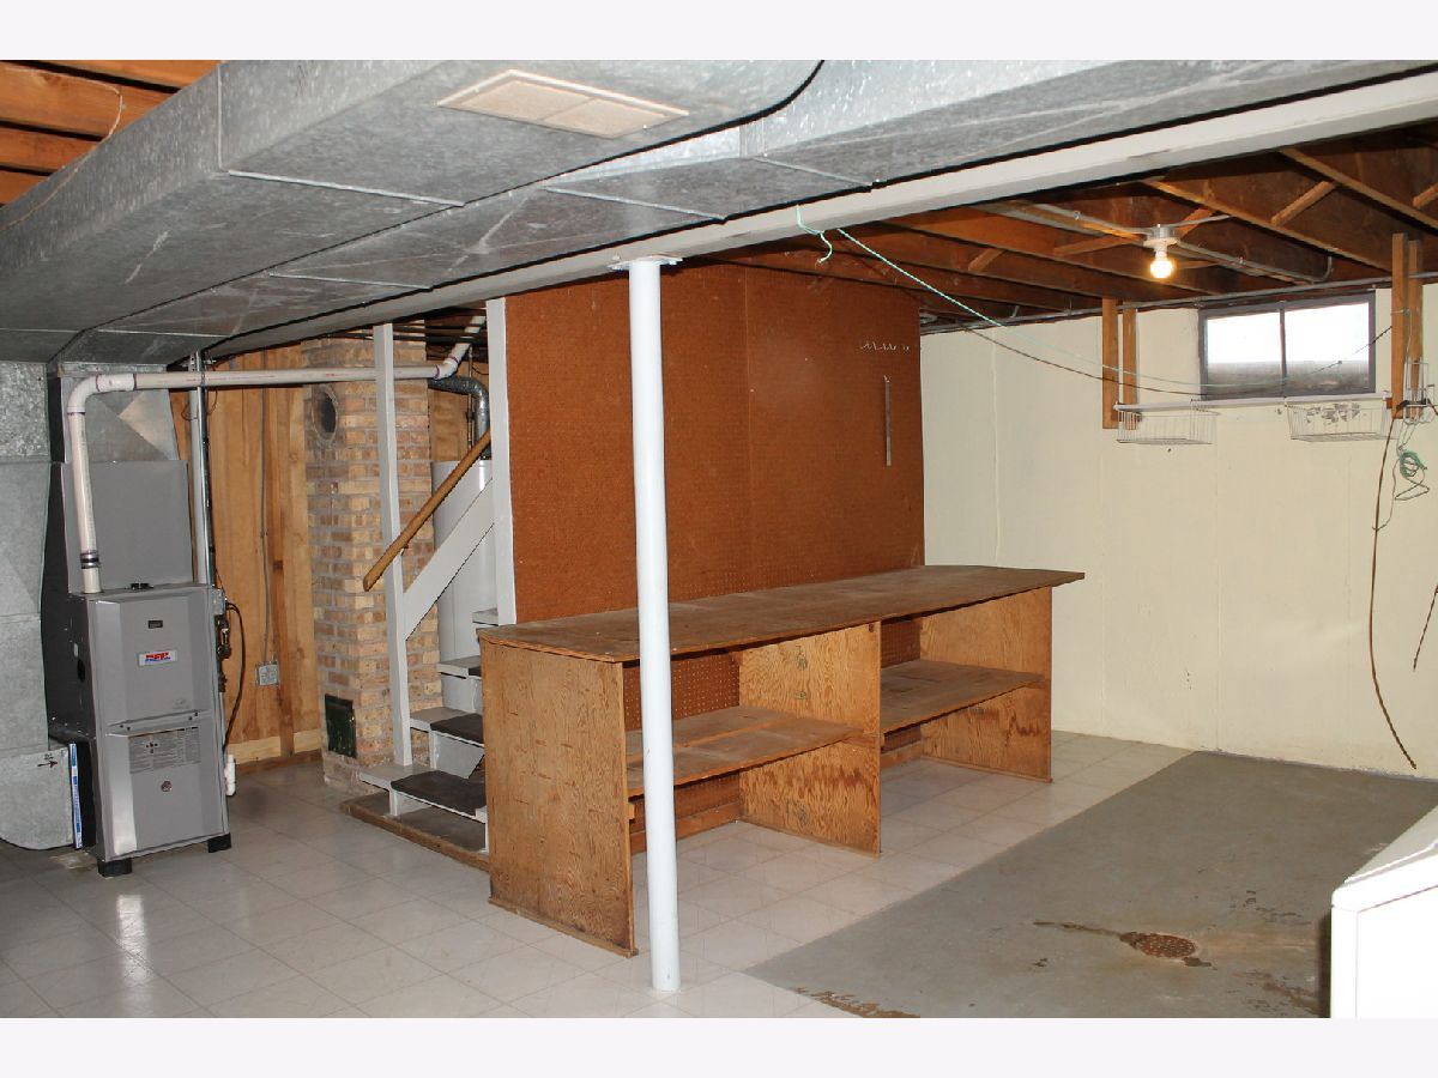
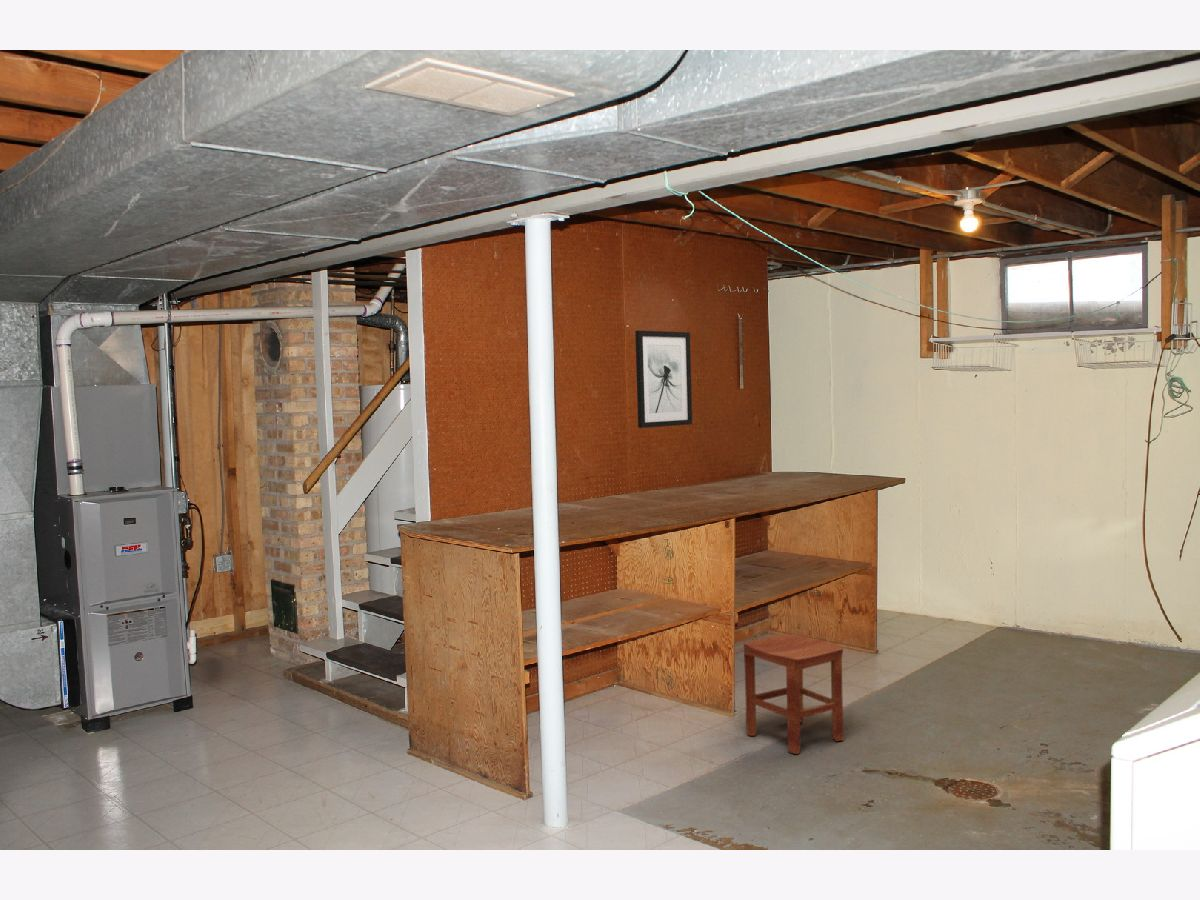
+ stool (793, 690)
+ wall art (664, 379)
